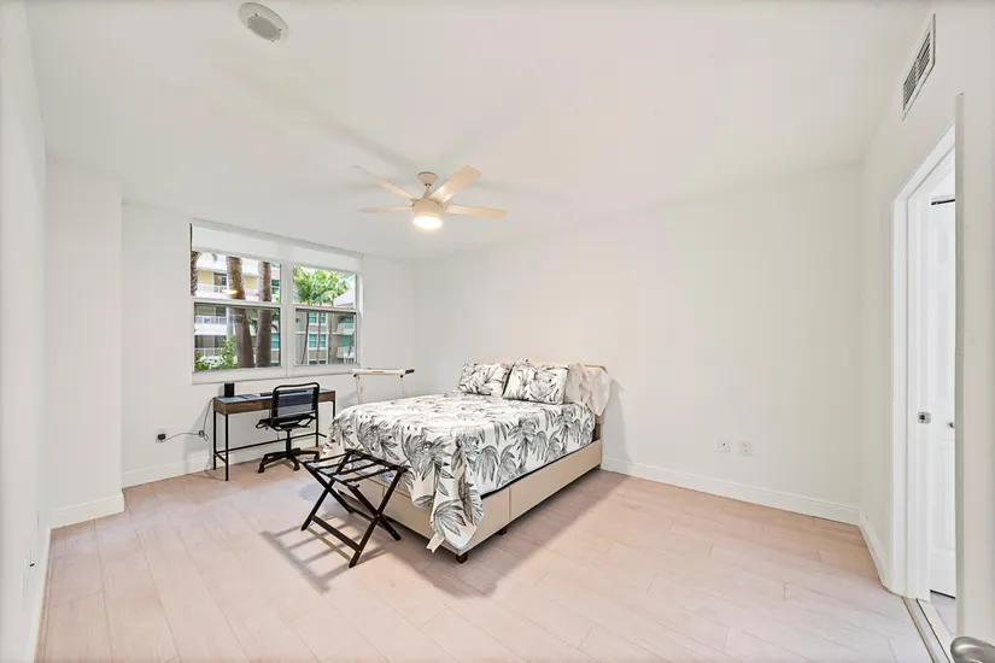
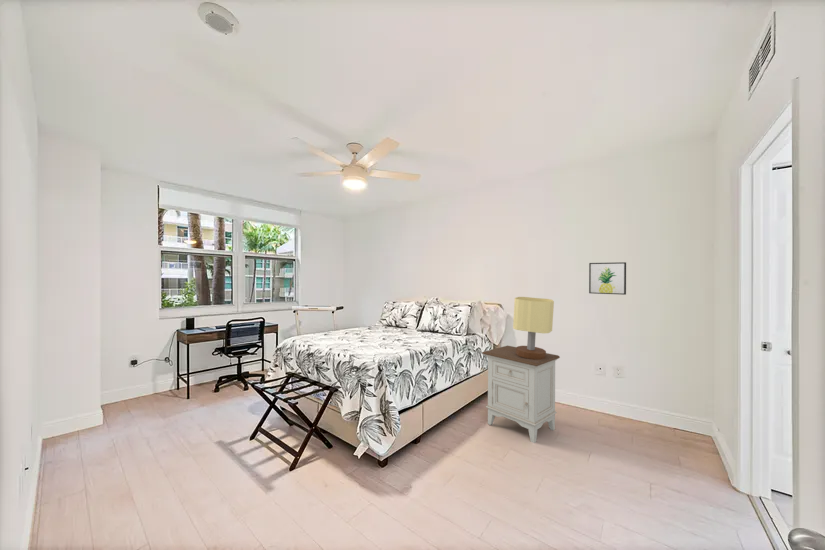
+ wall art (607, 278)
+ nightstand (519, 390)
+ table lamp (530, 327)
